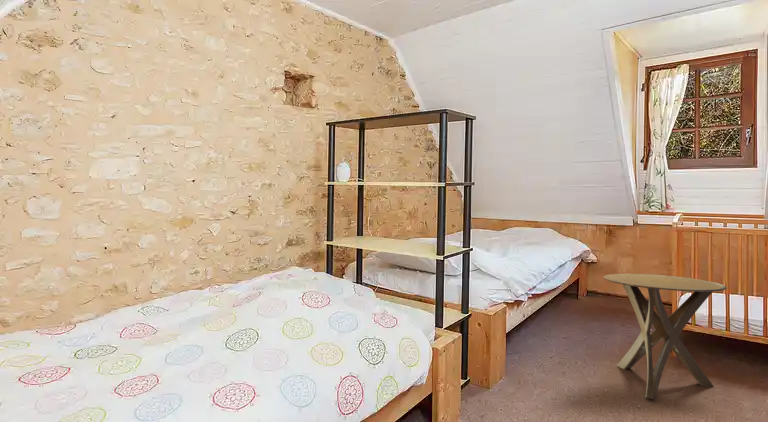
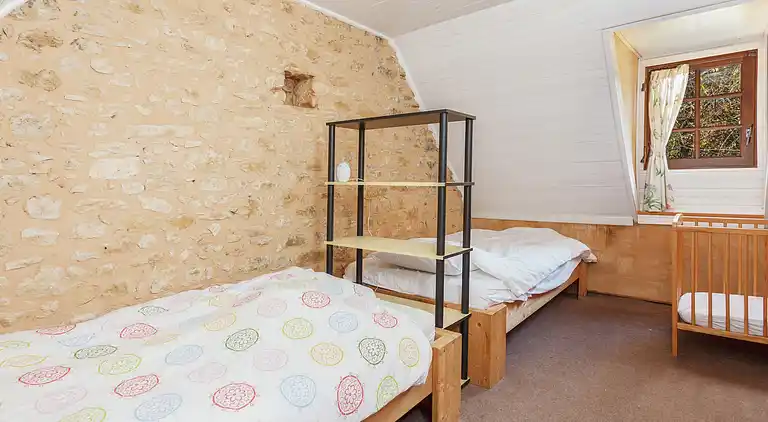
- side table (660, 331)
